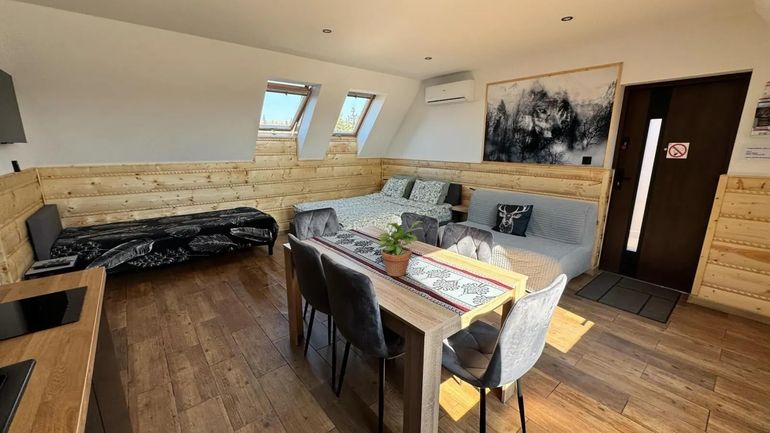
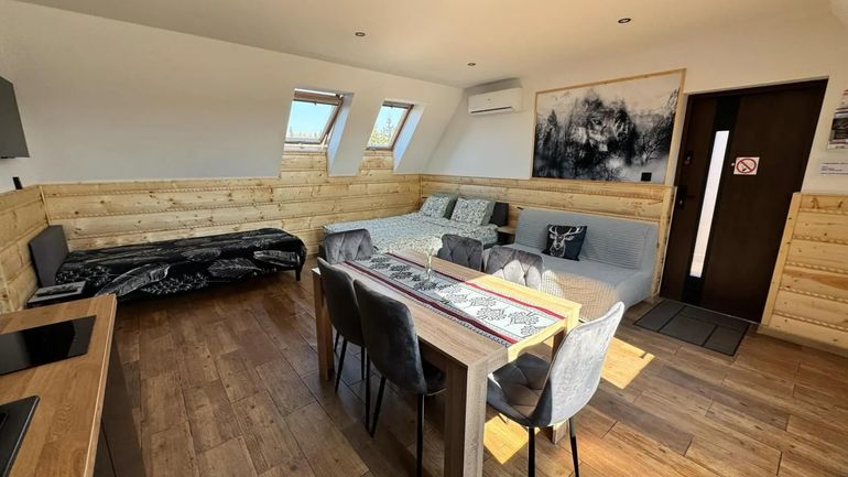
- potted plant (398, 245)
